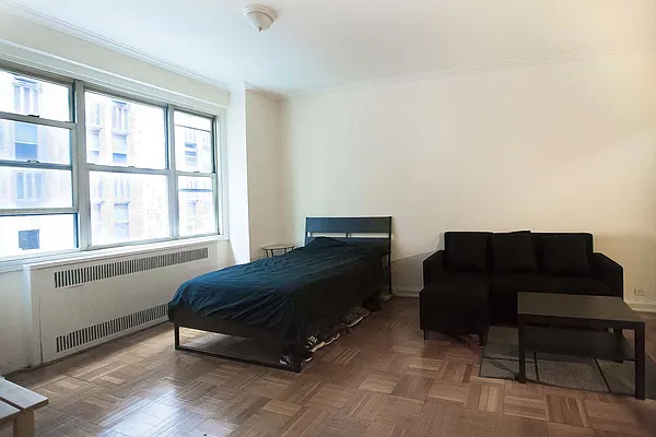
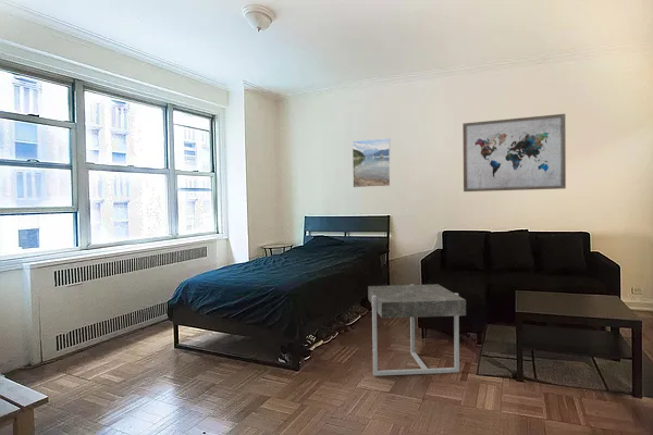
+ wall art (512, 154)
+ side table (412, 330)
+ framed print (371, 163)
